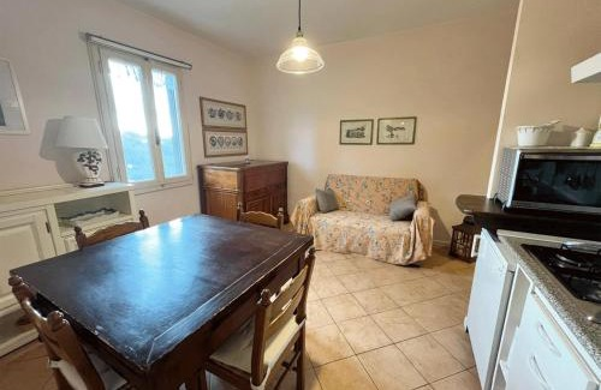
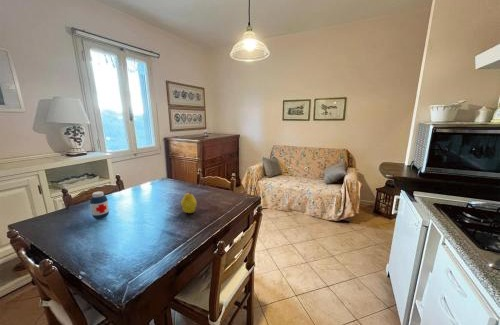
+ fruit (188, 202)
+ medicine bottle (99, 205)
